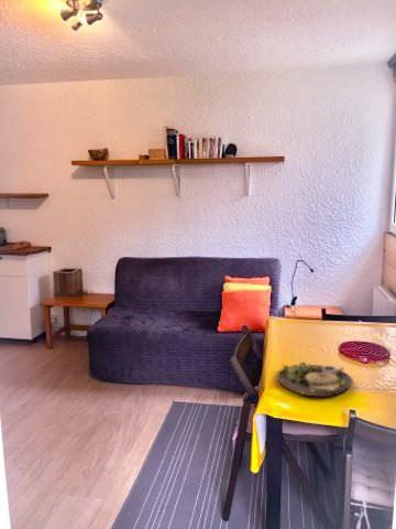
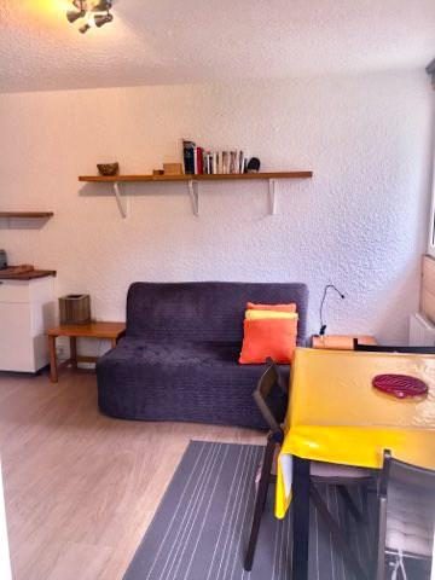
- dinner plate (314, 373)
